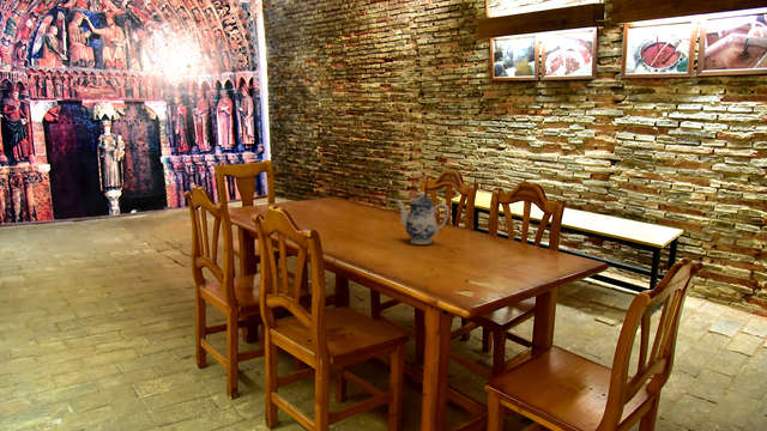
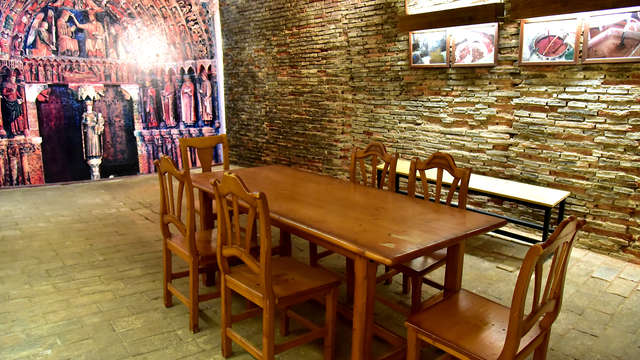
- teapot (421, 217)
